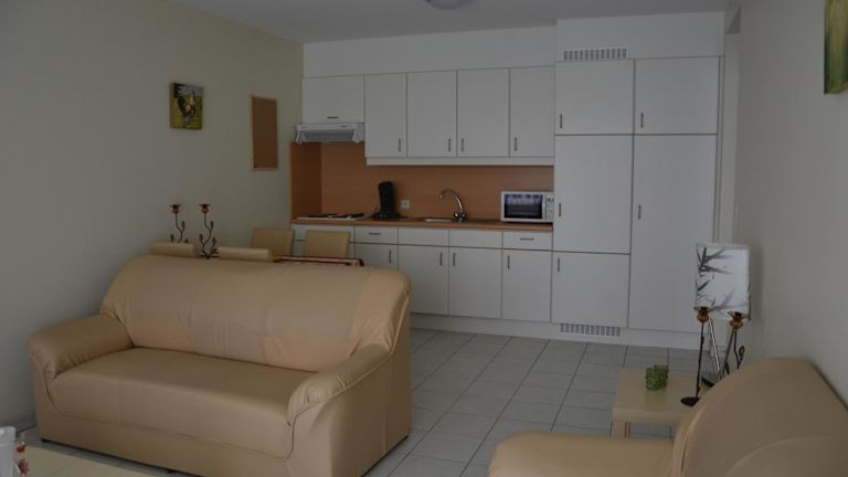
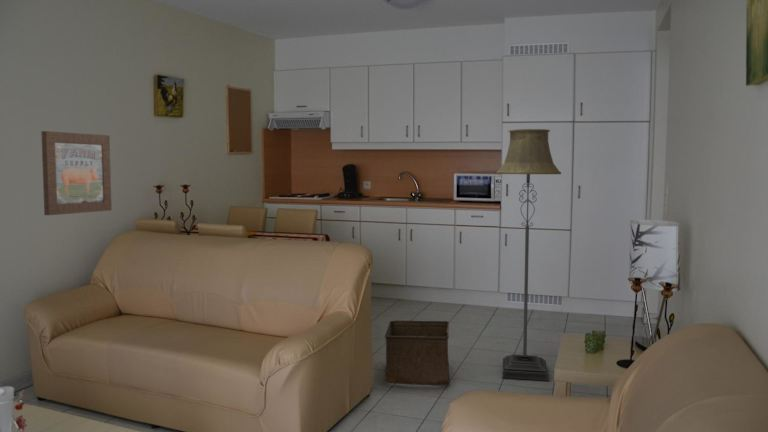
+ storage bin (418, 351)
+ wall art (78, 173)
+ floor lamp (526, 252)
